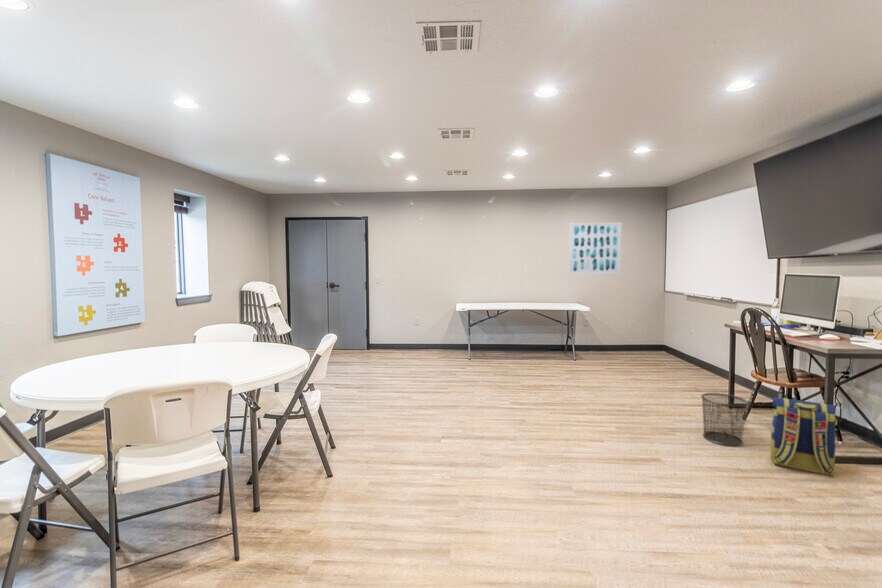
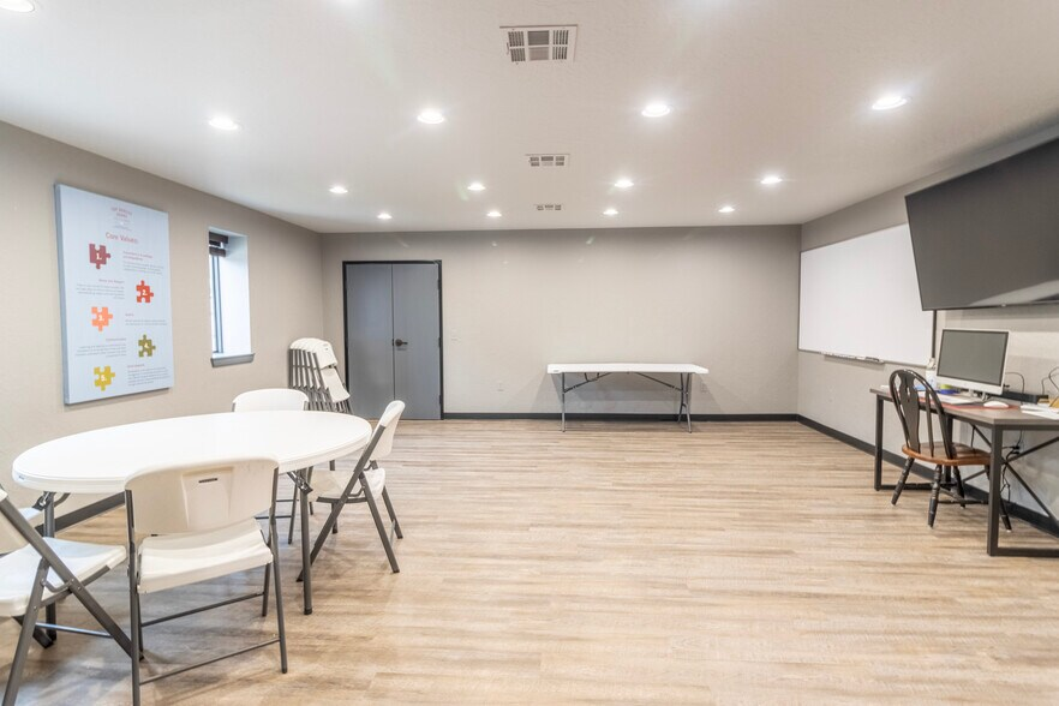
- wall art (594, 248)
- waste bin (722, 419)
- backpack (802, 434)
